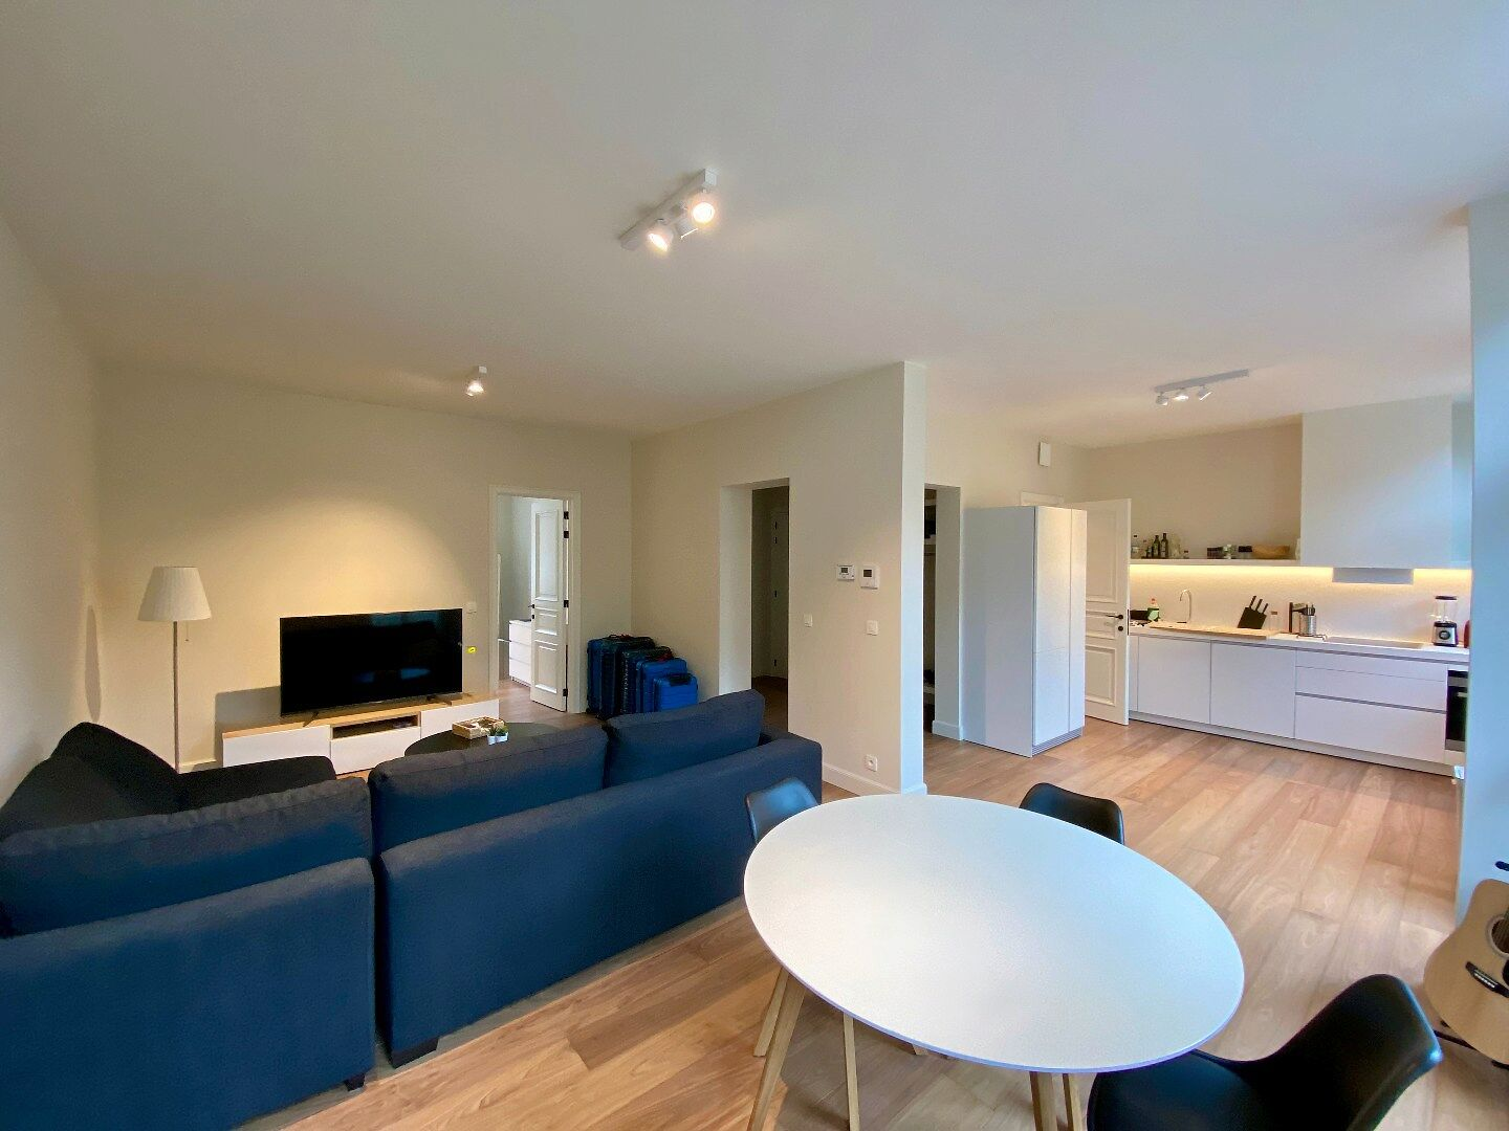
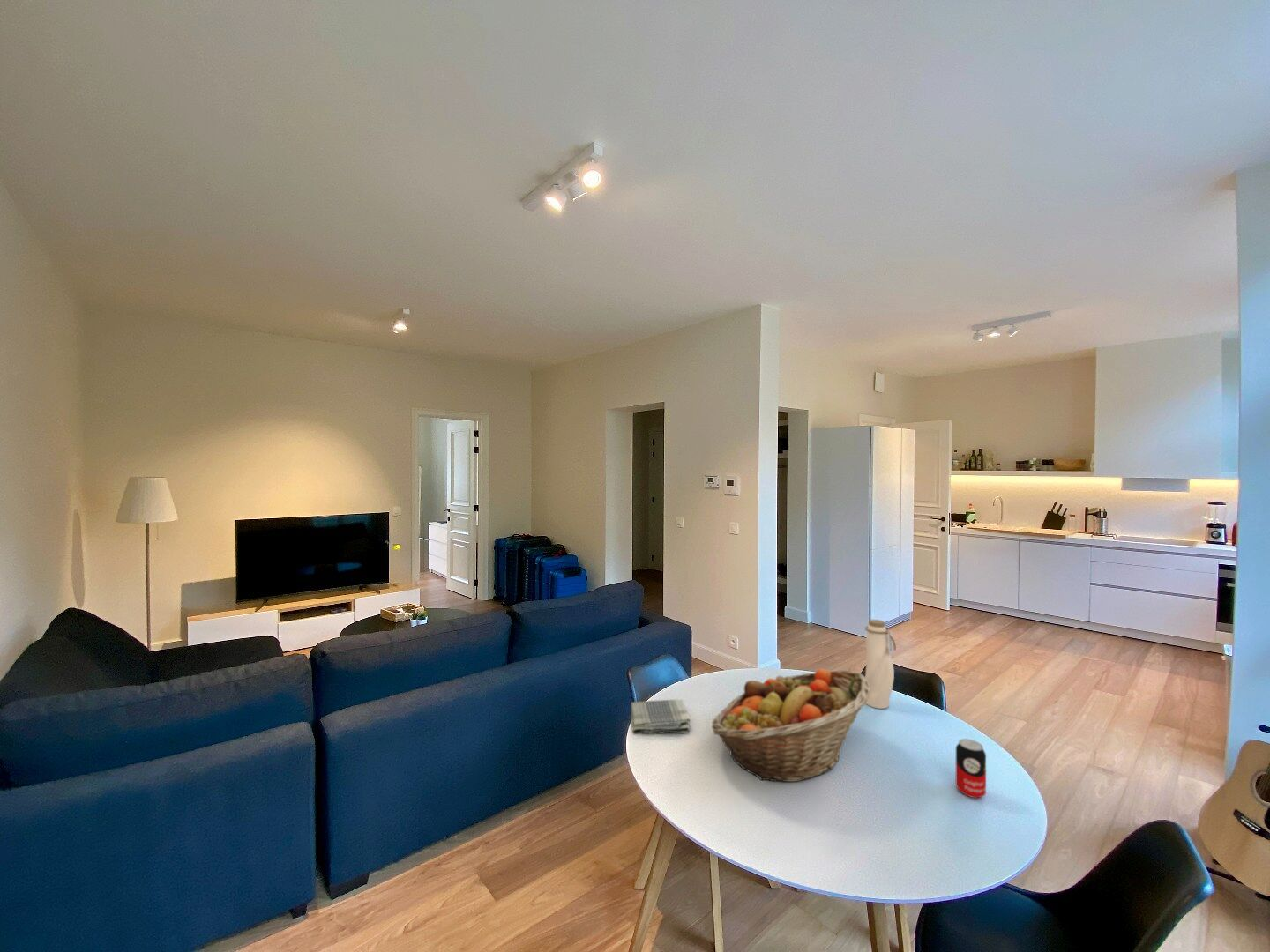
+ beverage can (970, 768)
+ dish towel (659, 714)
+ water bottle (878, 662)
+ fruit basket (791, 714)
